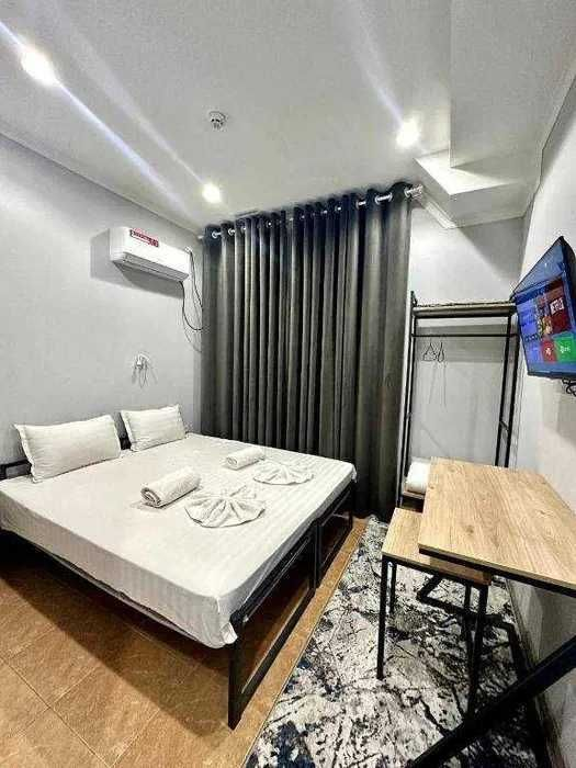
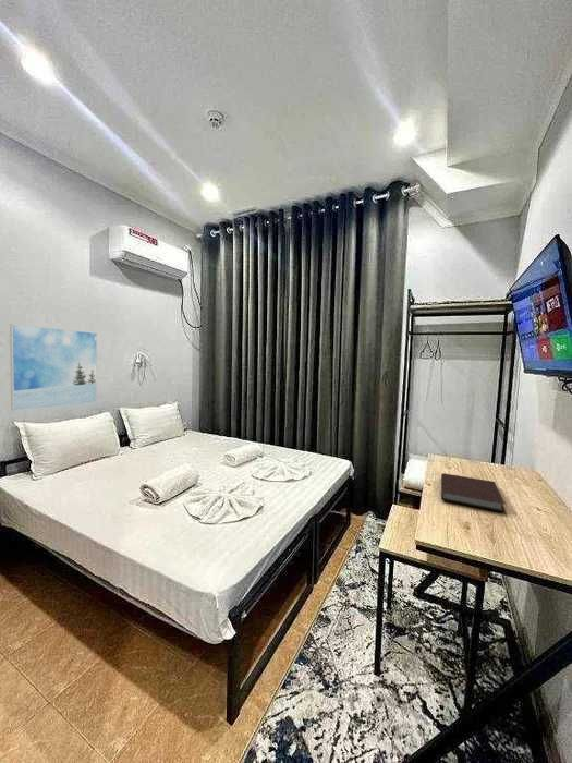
+ notebook (468, 489)
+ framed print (58, 367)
